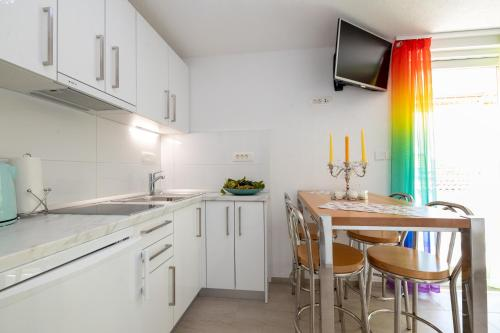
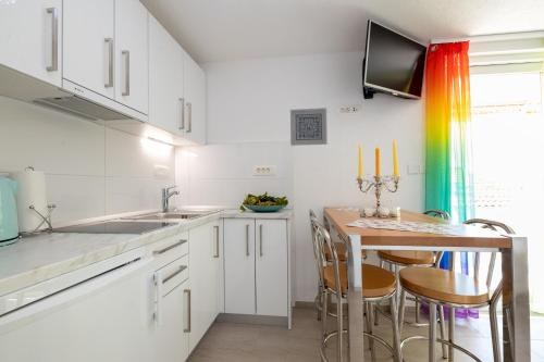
+ wall art (308, 126)
